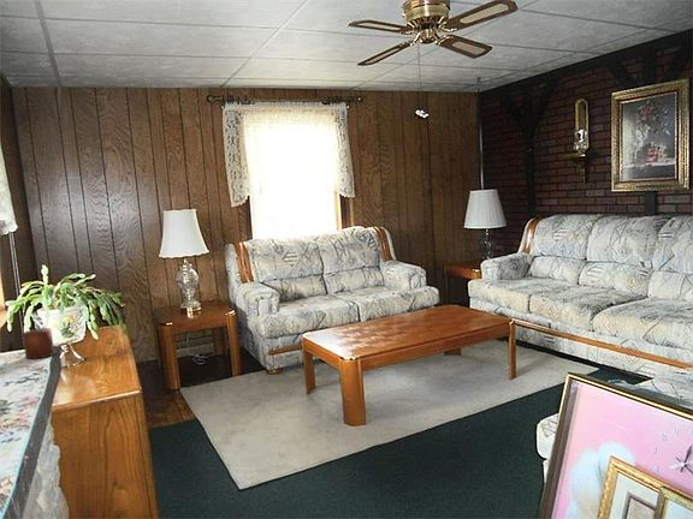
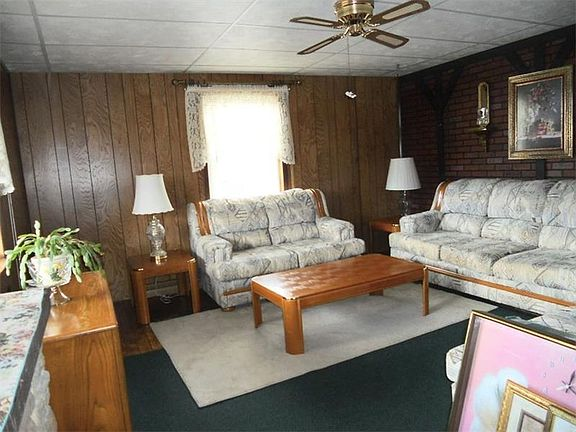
- candle (37, 339)
